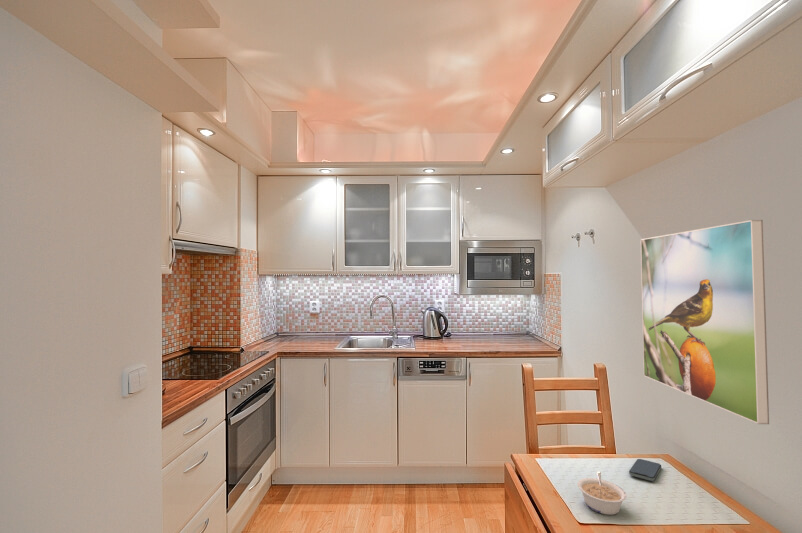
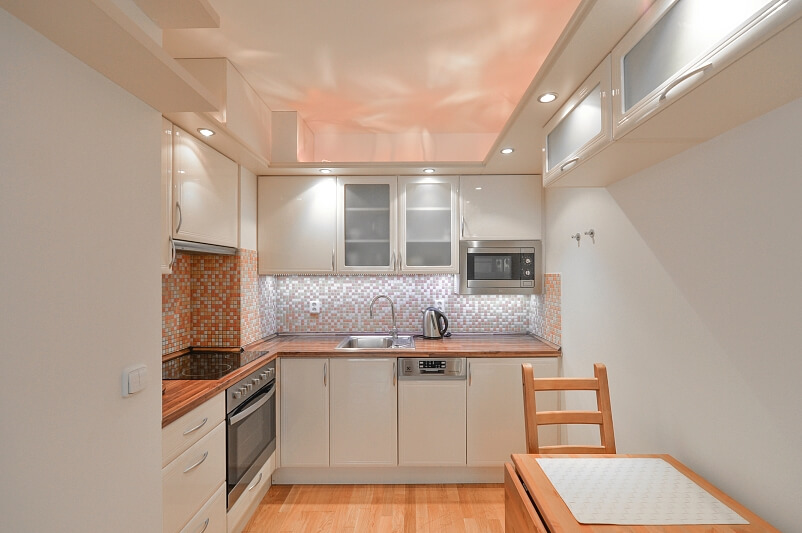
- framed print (691, 312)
- legume (600, 494)
- smartphone (645, 469)
